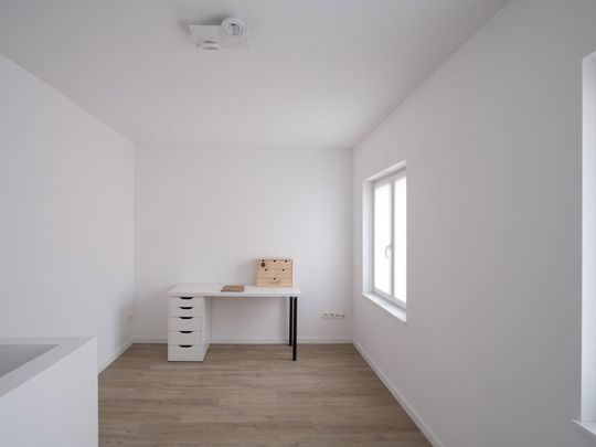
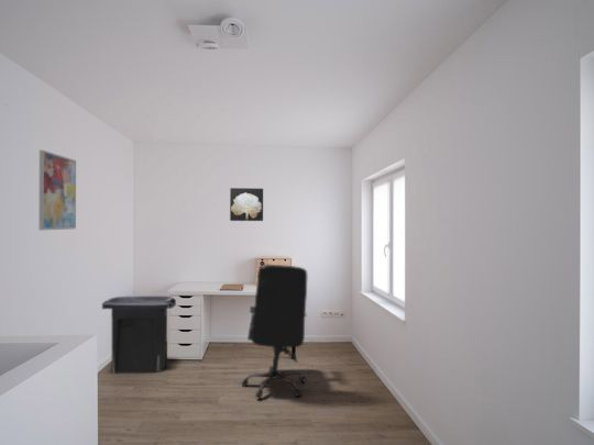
+ wall art (58, 192)
+ trash can (140, 333)
+ wall art (246, 204)
+ office chair (277, 322)
